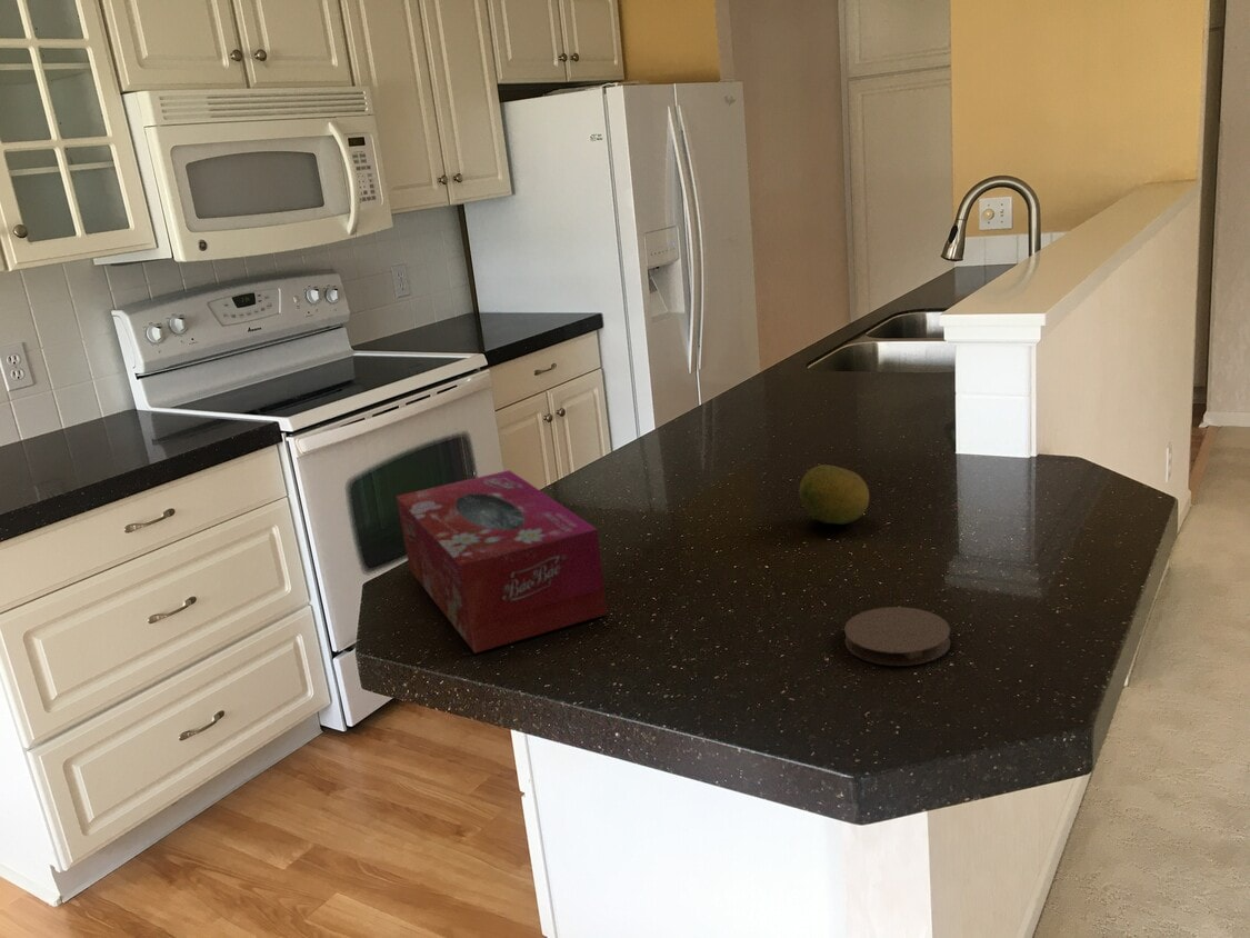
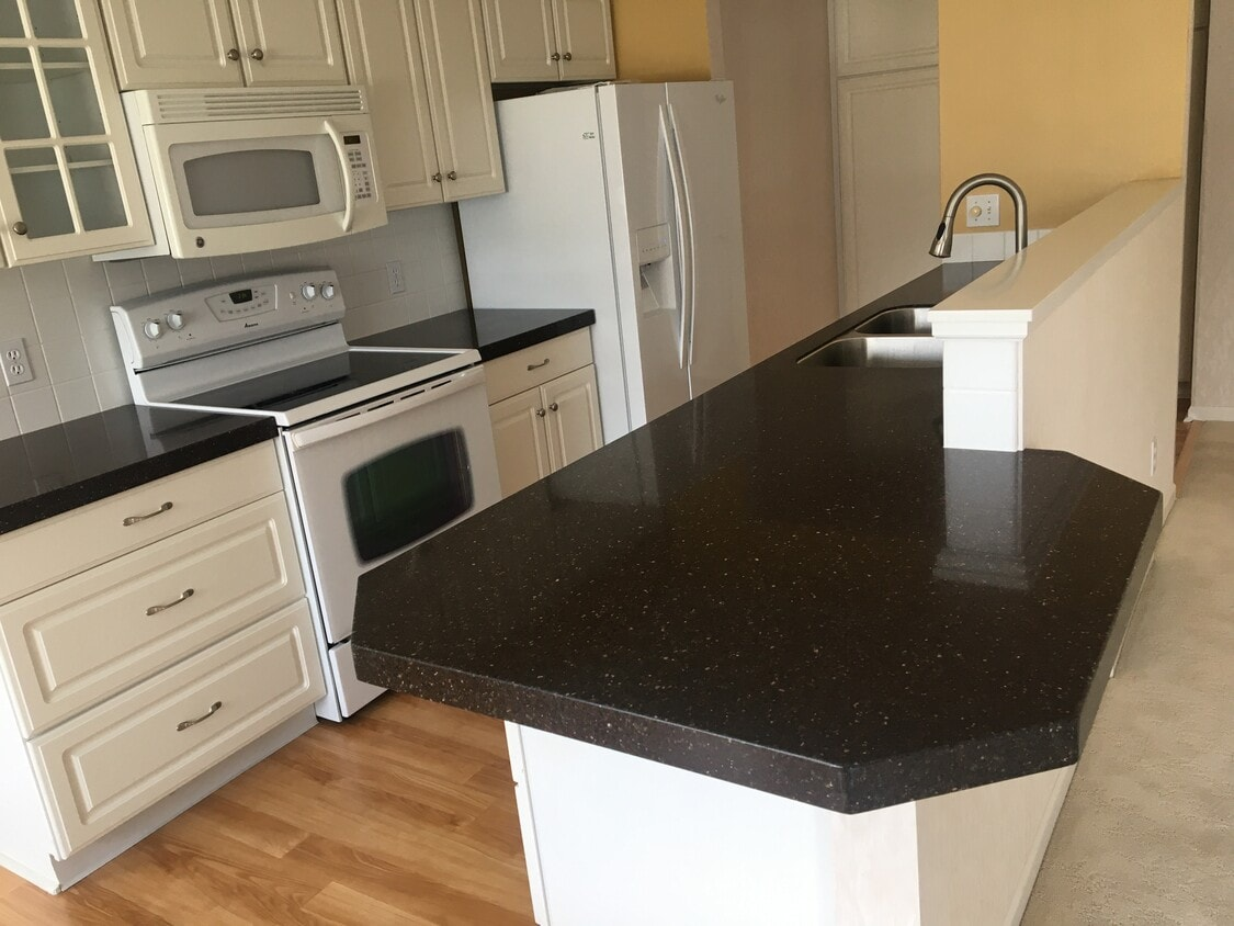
- coaster (897, 635)
- fruit (833, 493)
- tissue box (493, 550)
